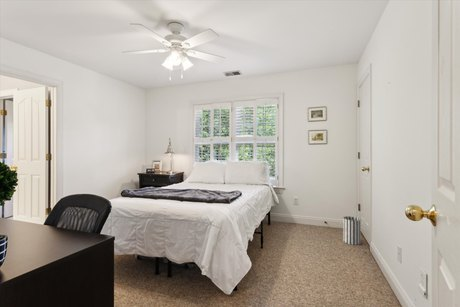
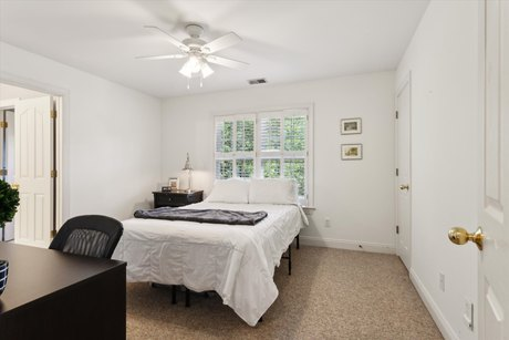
- wastebasket (351, 230)
